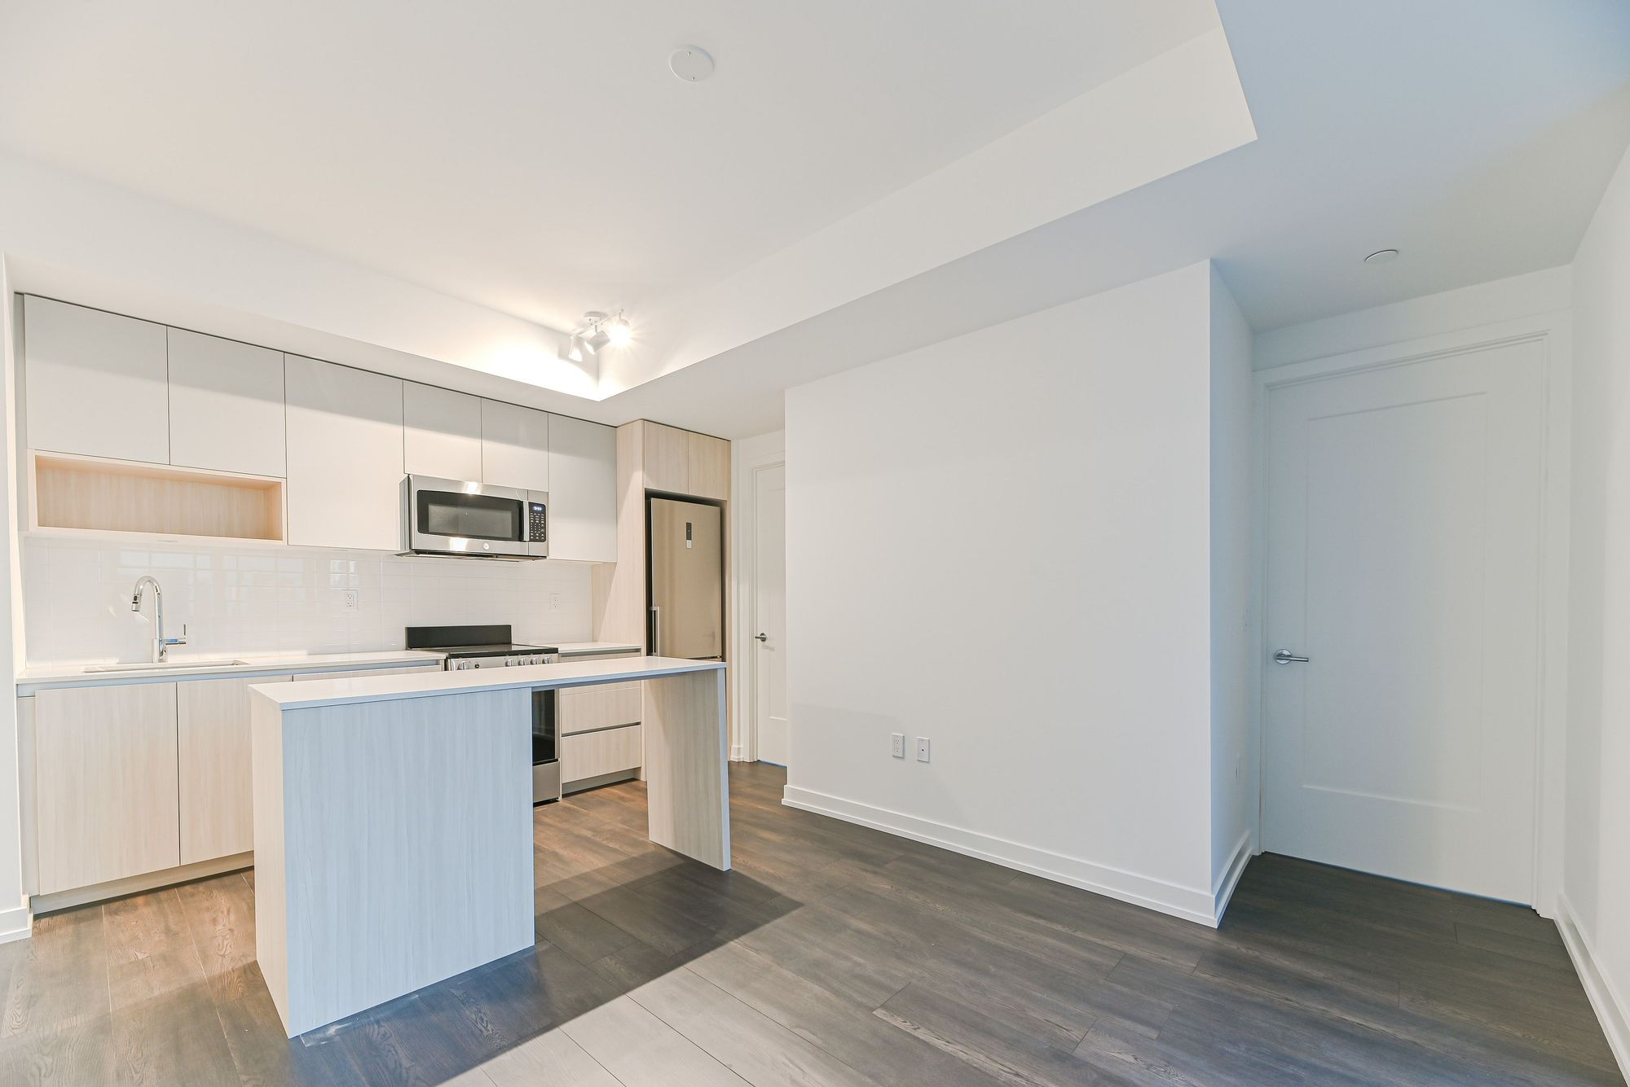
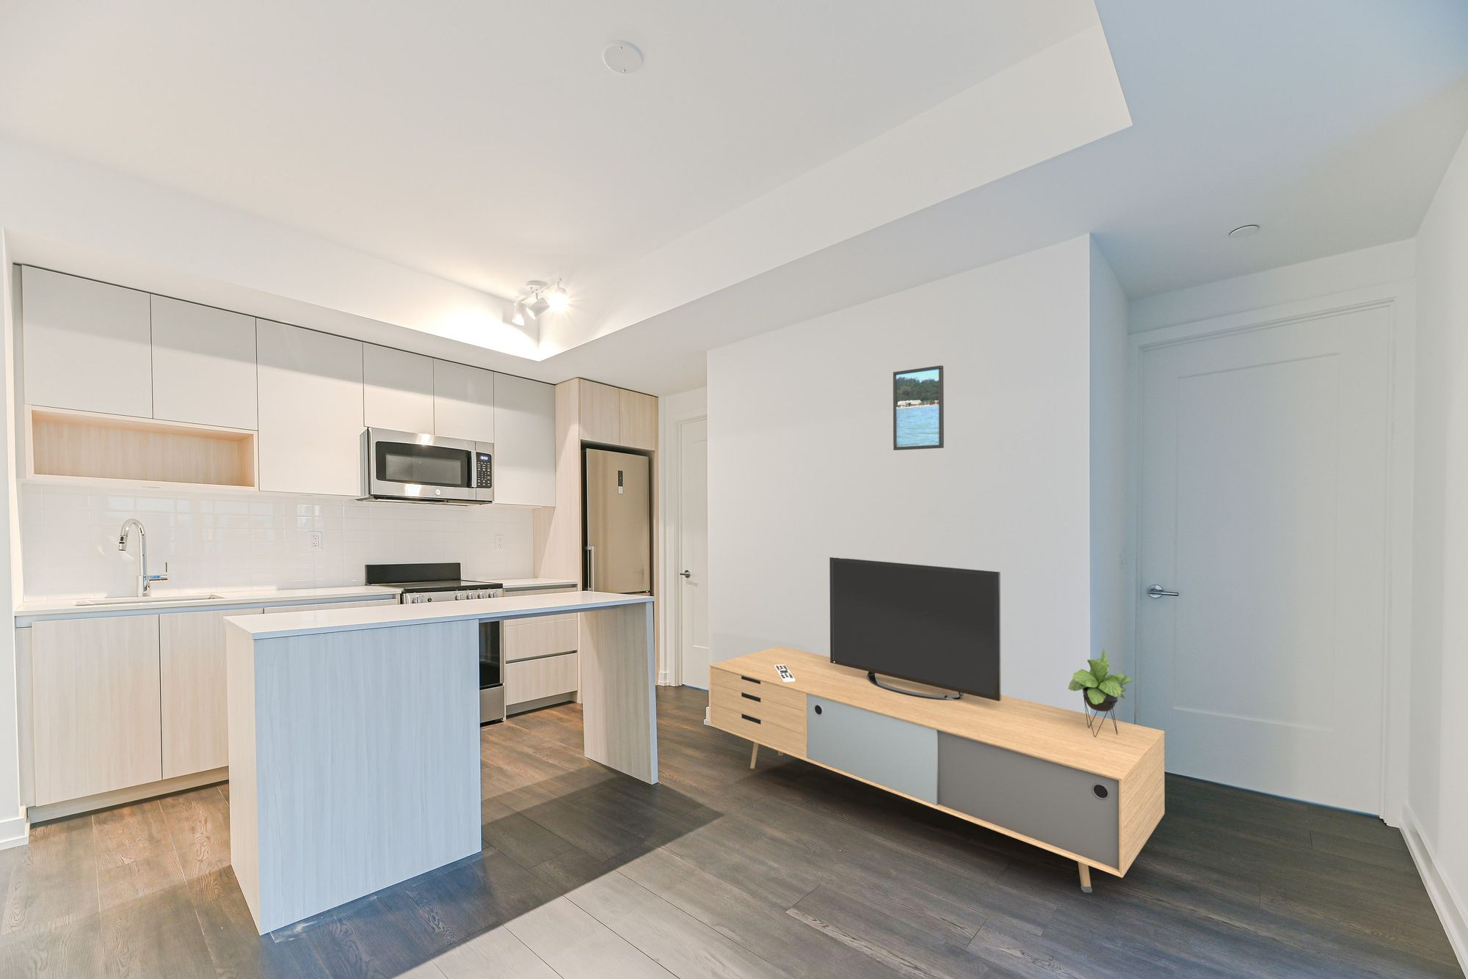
+ media console (902, 688)
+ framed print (917, 409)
